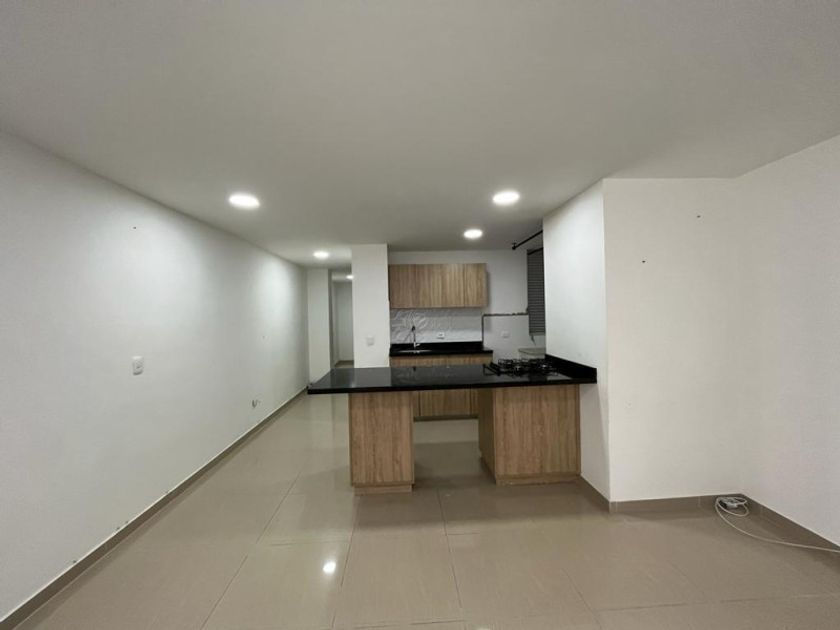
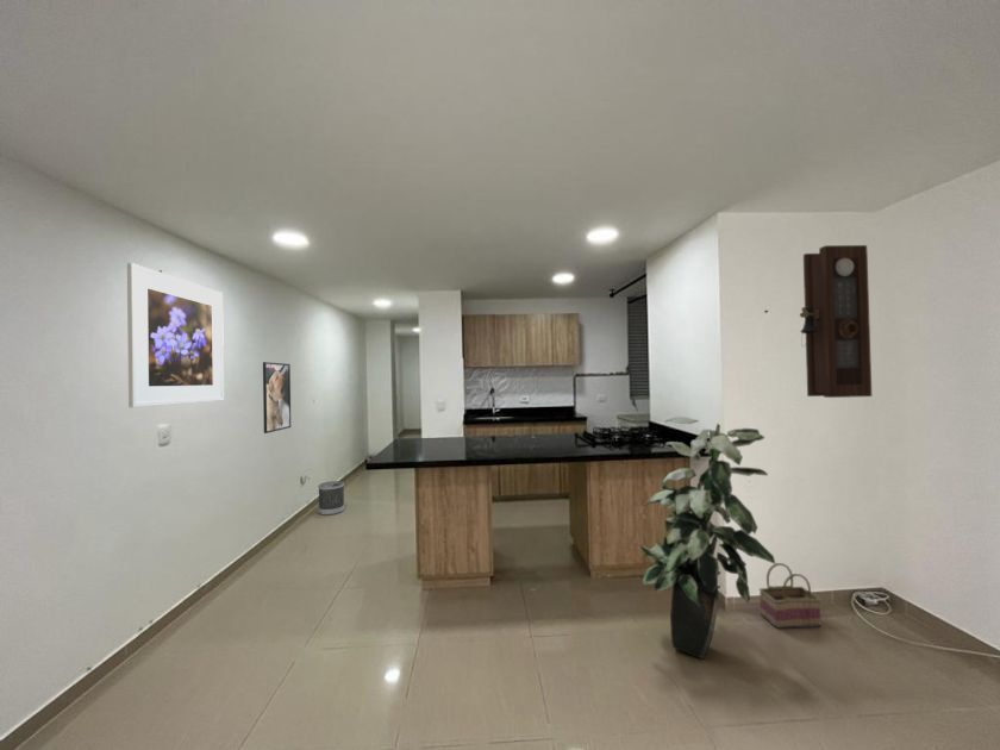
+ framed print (277, 396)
+ basket (788, 594)
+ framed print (182, 342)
+ wastebasket (331, 498)
+ pendulum clock (831, 323)
+ indoor plant (699, 531)
